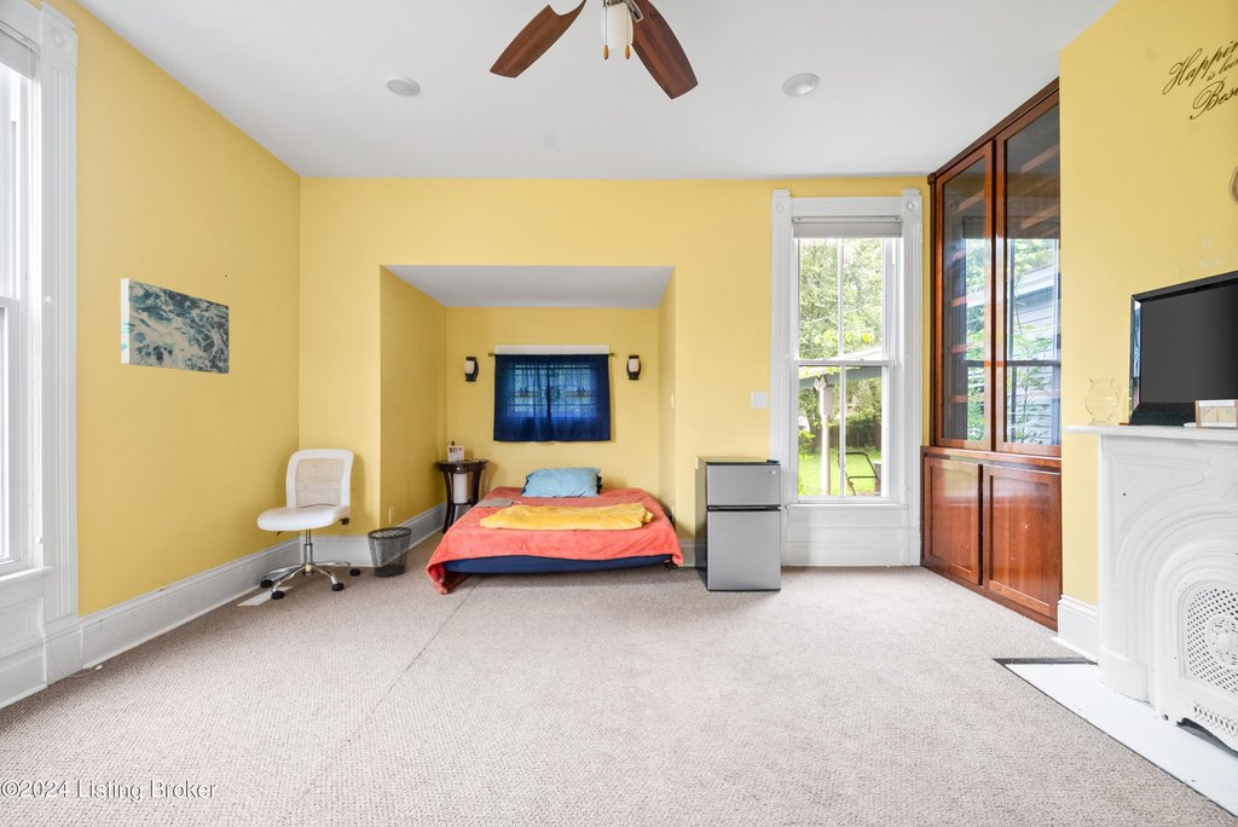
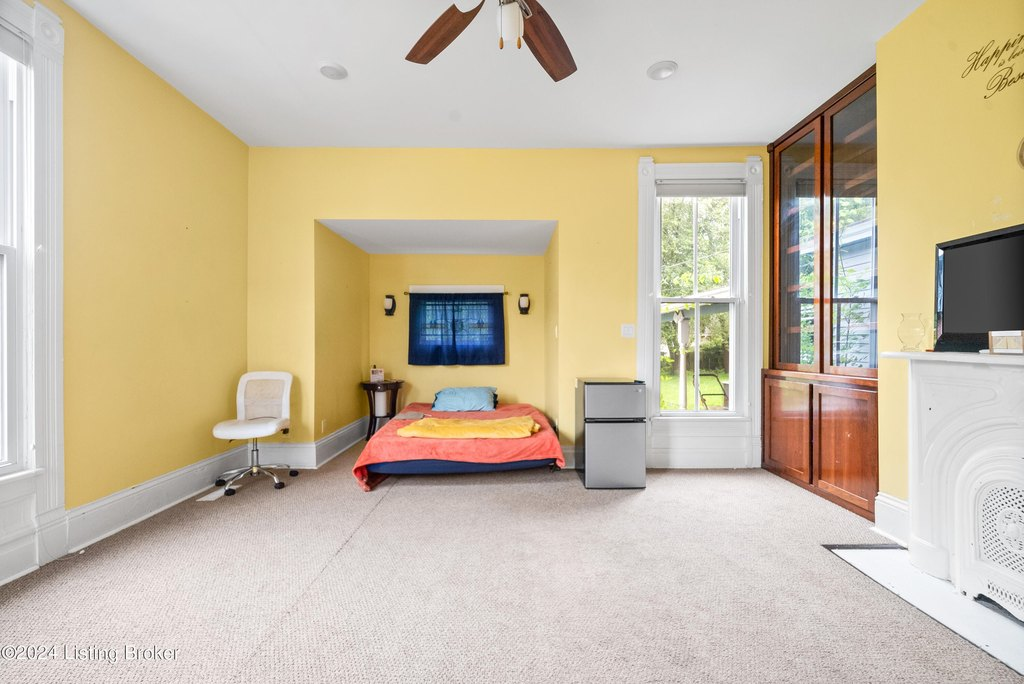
- wastebasket (389, 553)
- wall art (180, 331)
